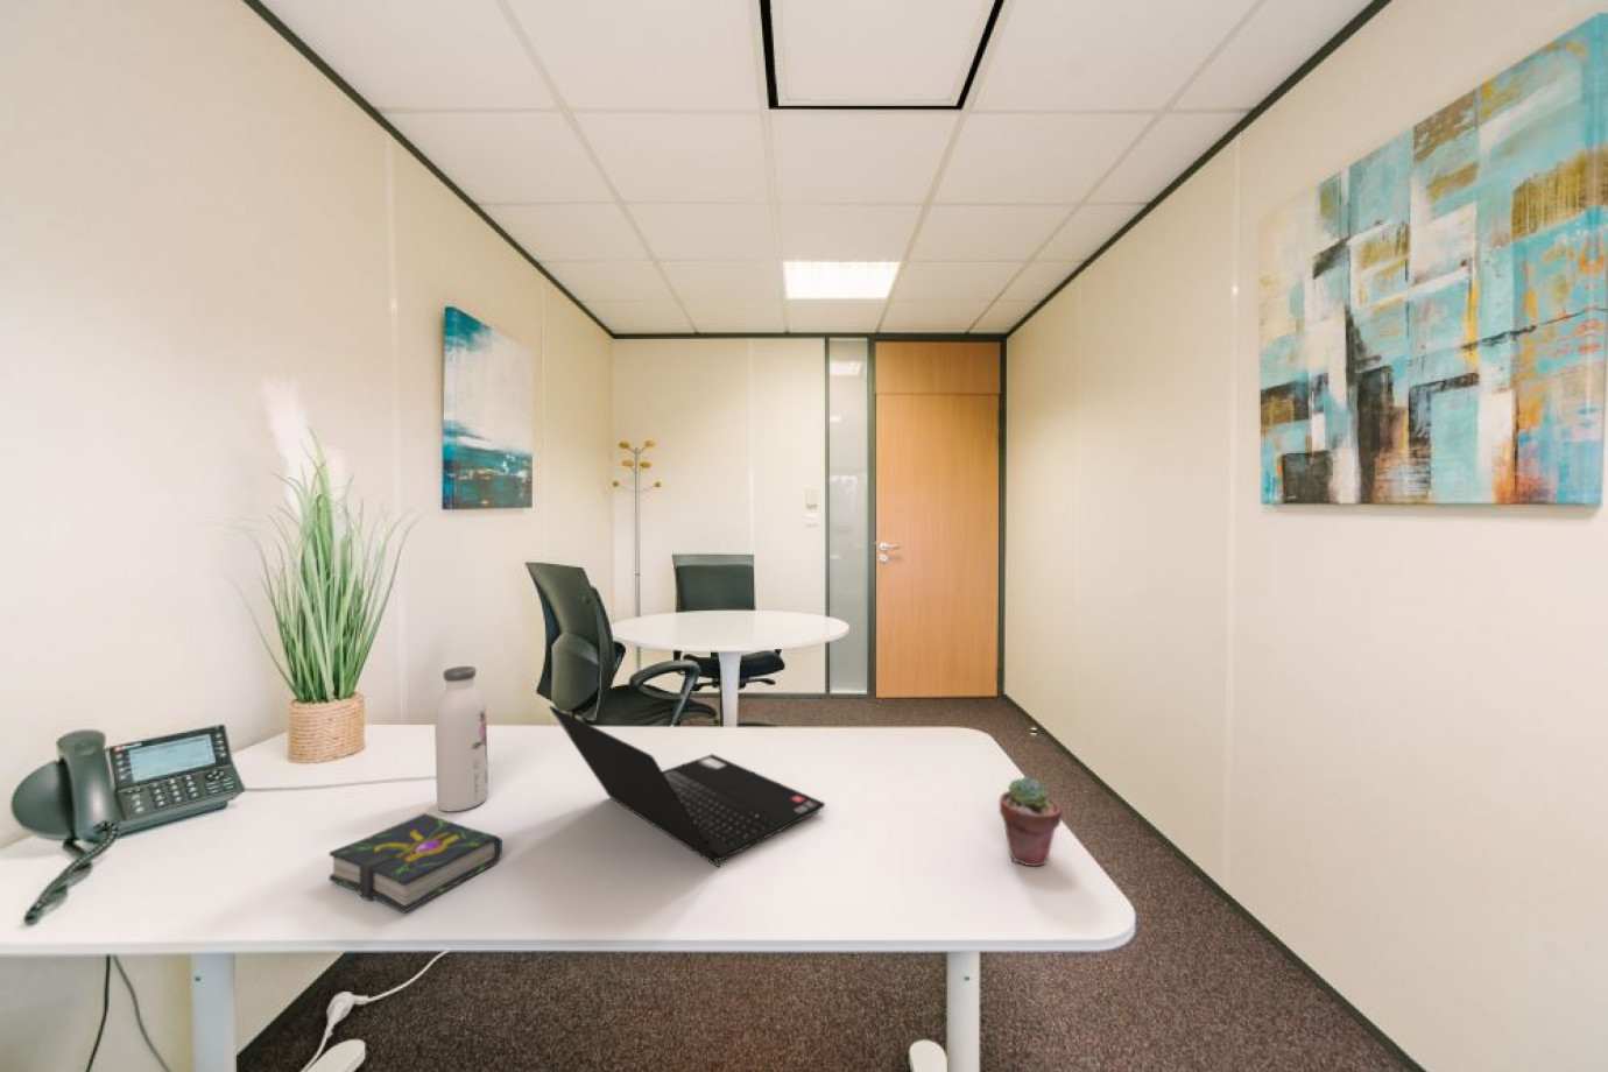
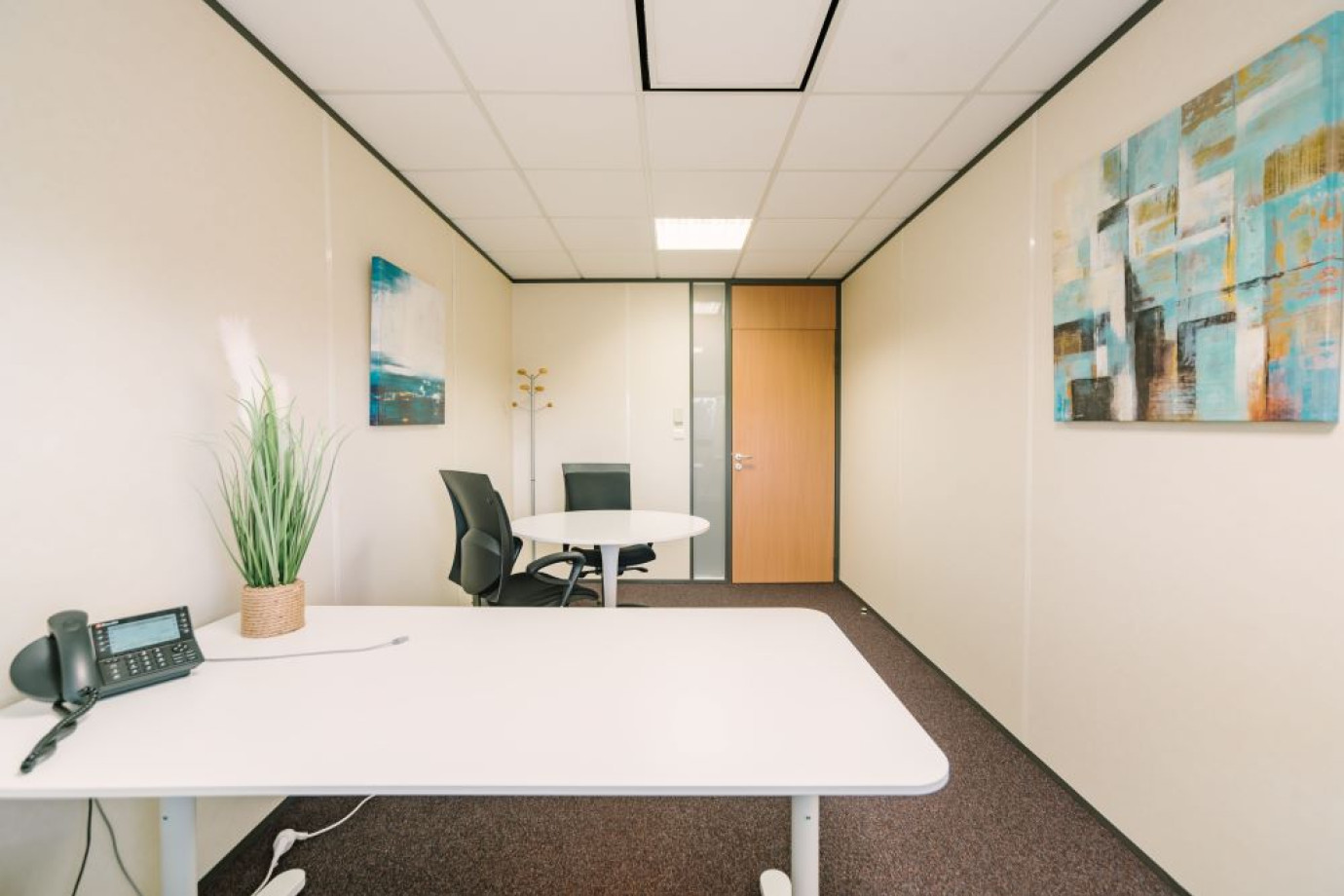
- laptop computer (688, 762)
- potted succulent (1029, 817)
- water bottle (461, 736)
- book (418, 855)
